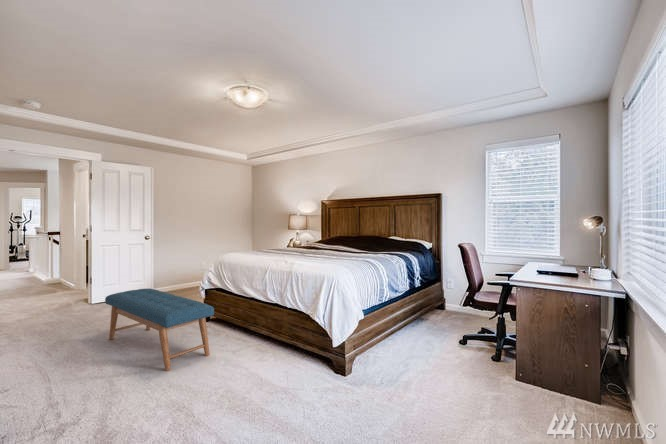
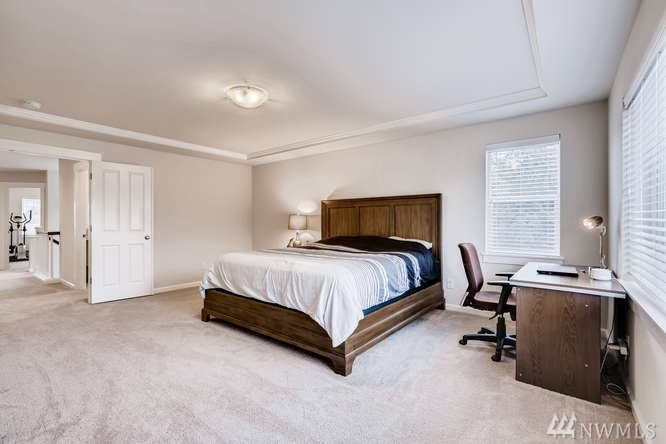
- bench (156, 322)
